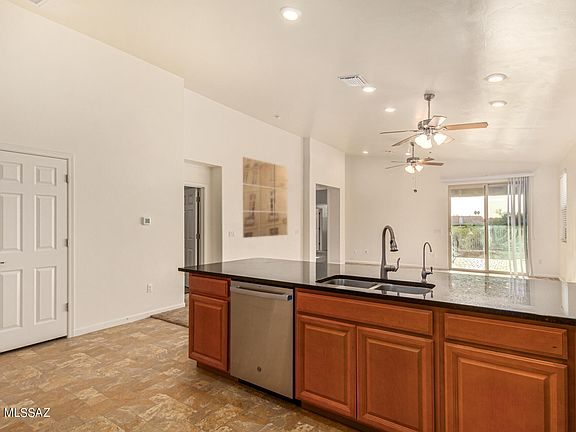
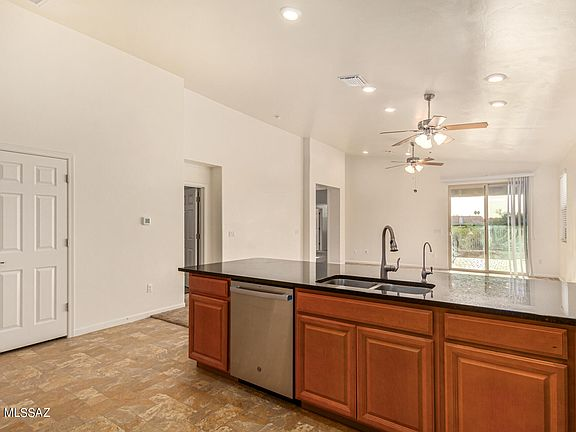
- wall art (266, 199)
